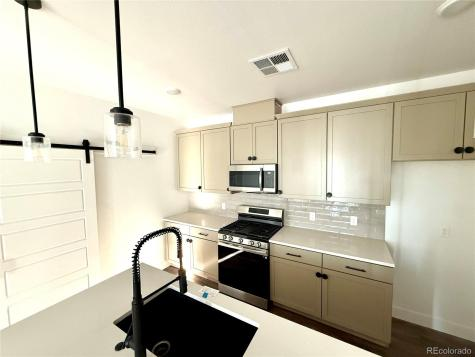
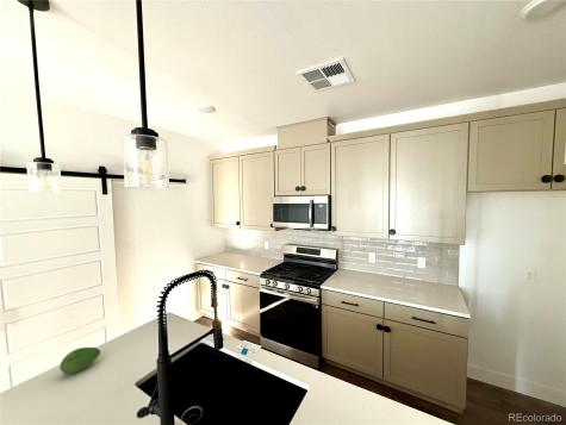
+ fruit (81, 358)
